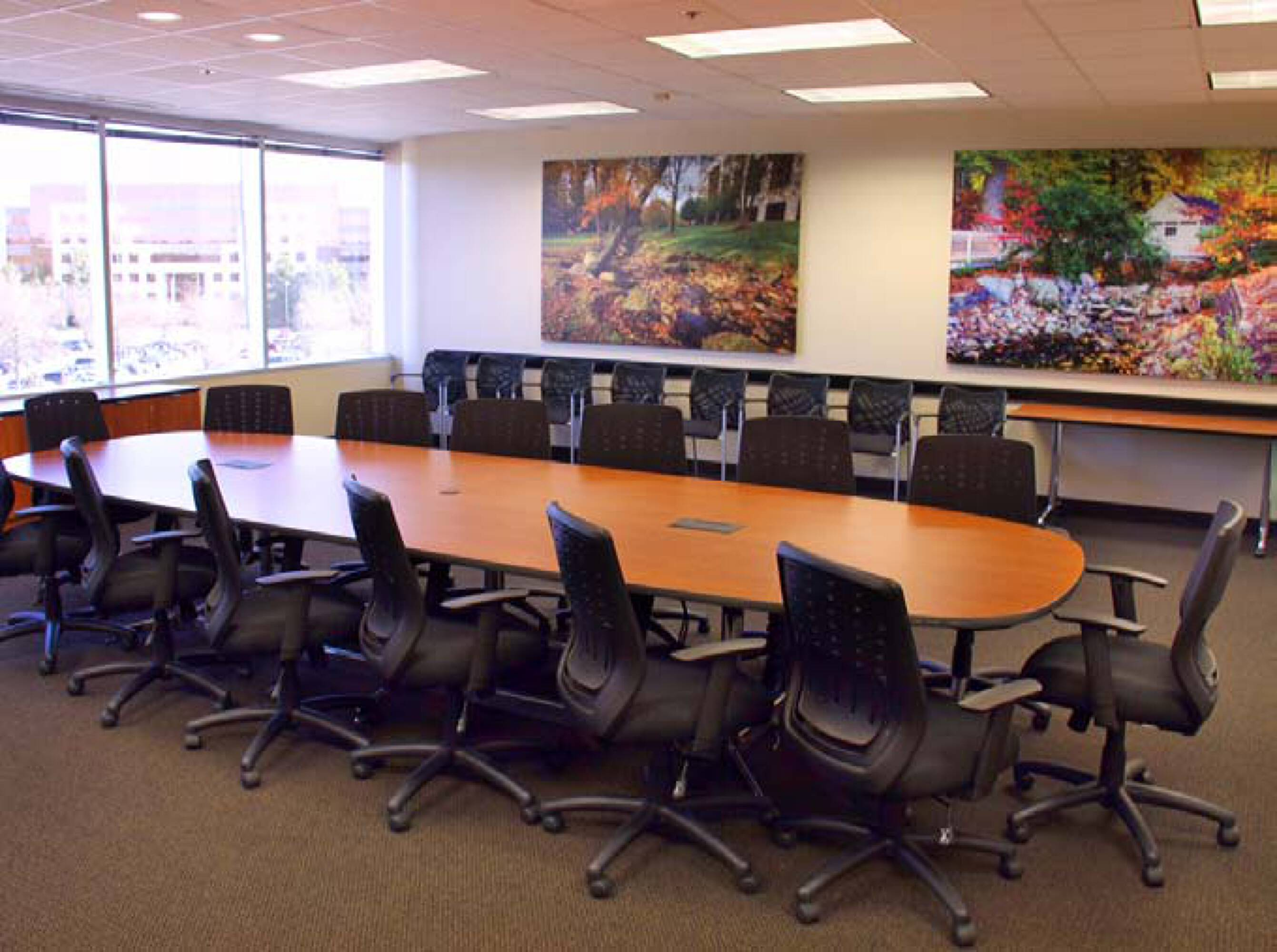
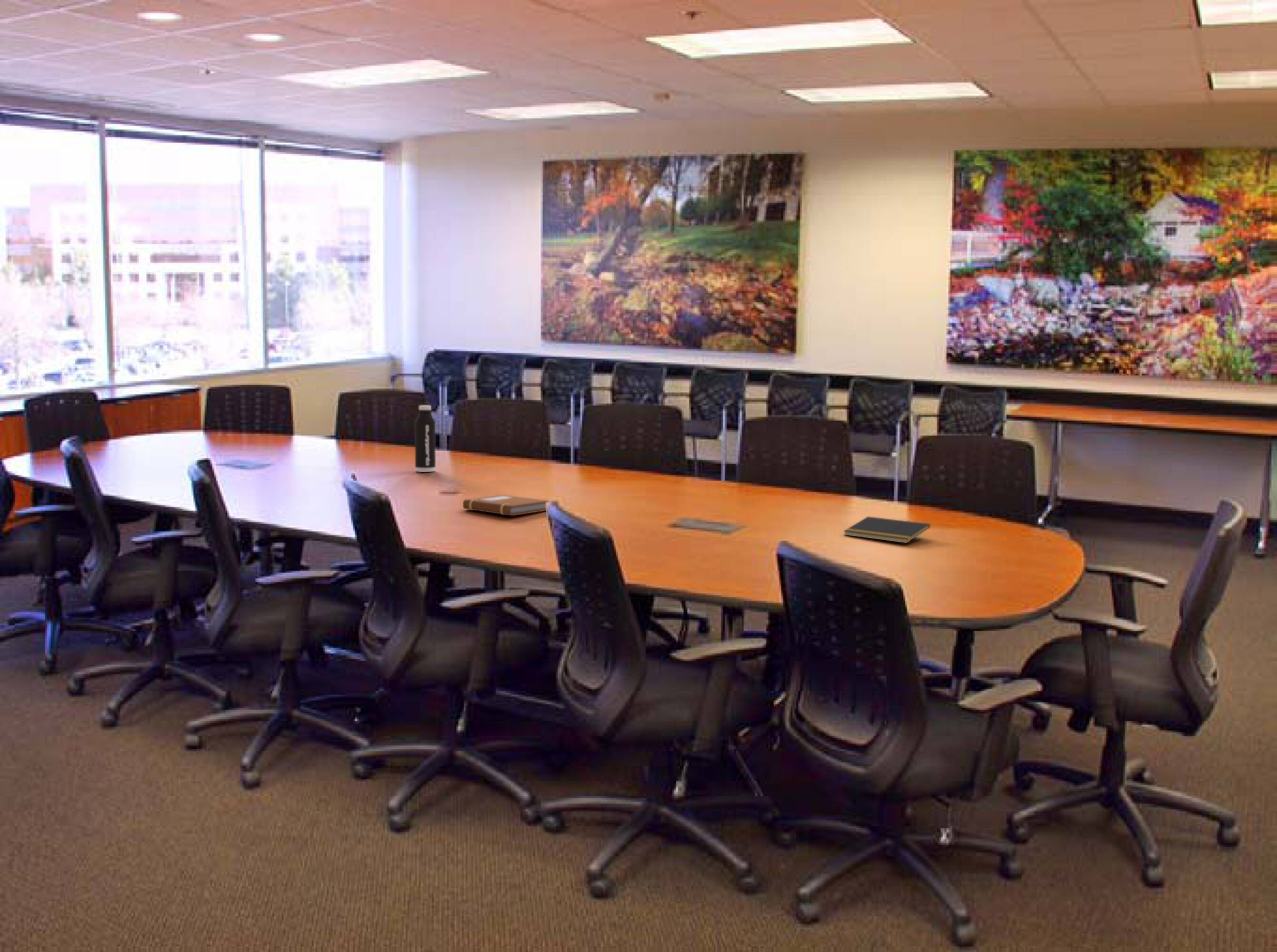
+ water bottle (425, 438)
+ notepad (887, 529)
+ notebook (504, 505)
